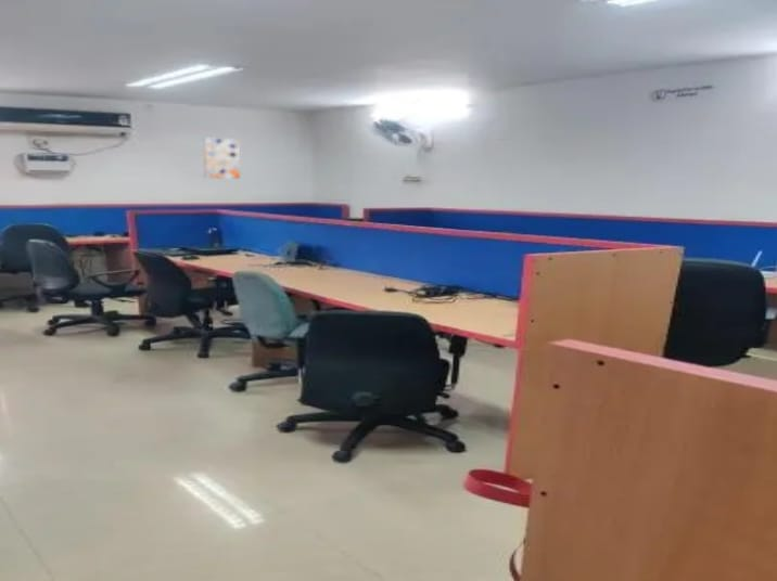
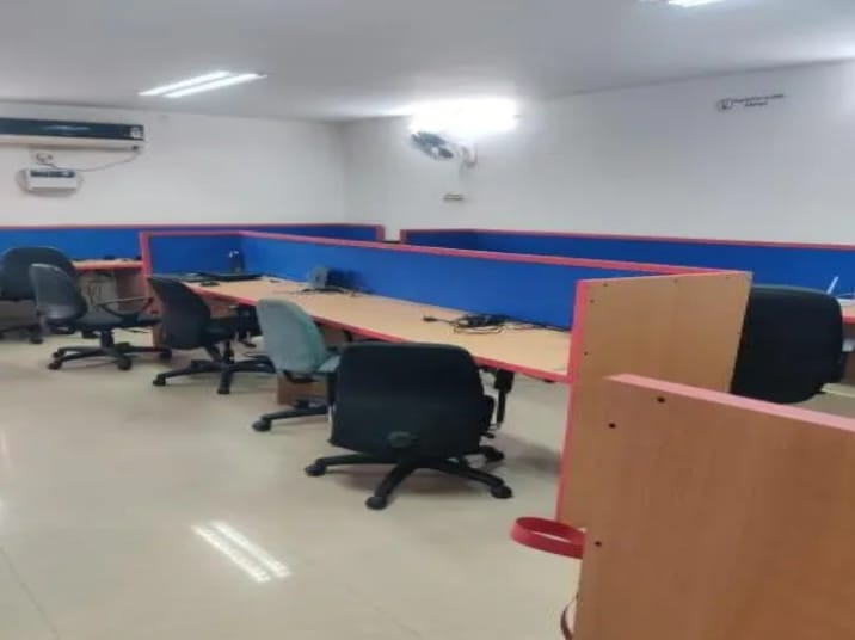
- wall art (221, 158)
